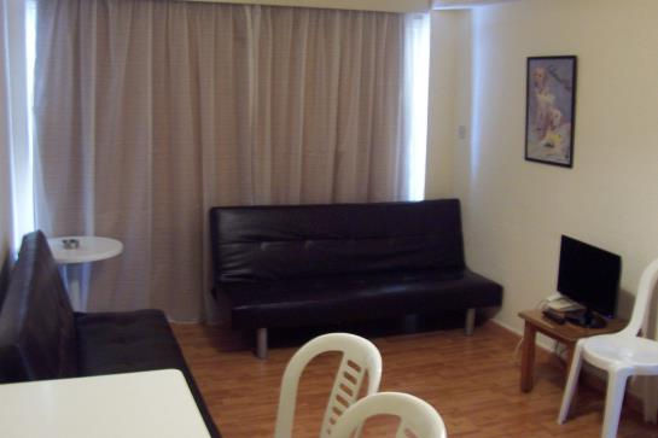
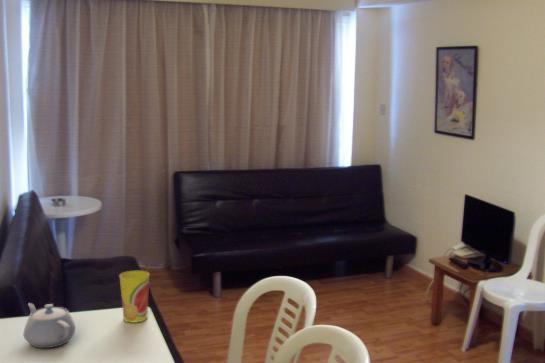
+ teapot (47, 323)
+ cup (134, 296)
